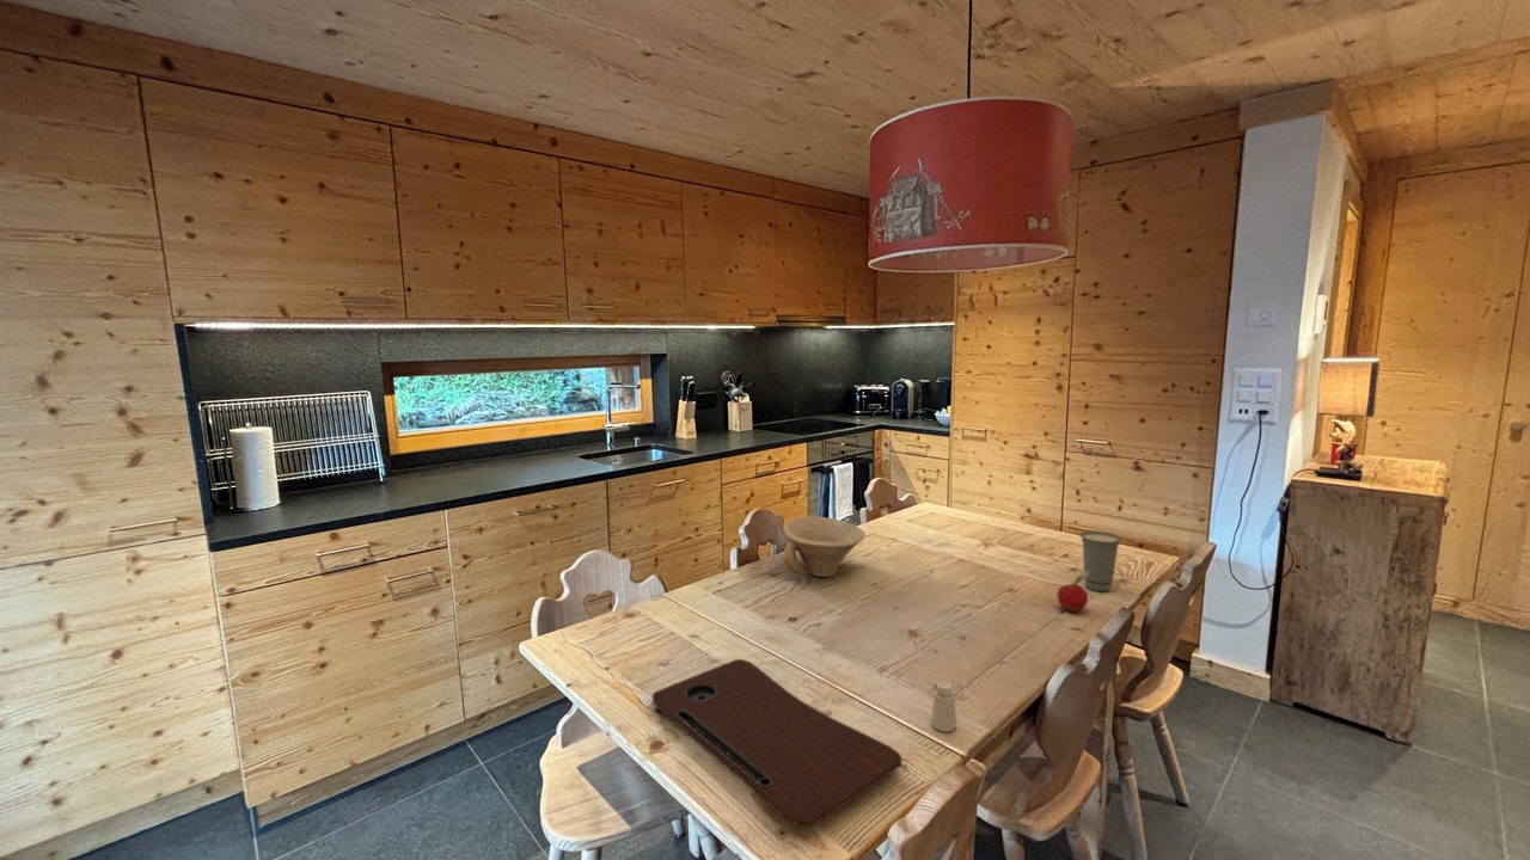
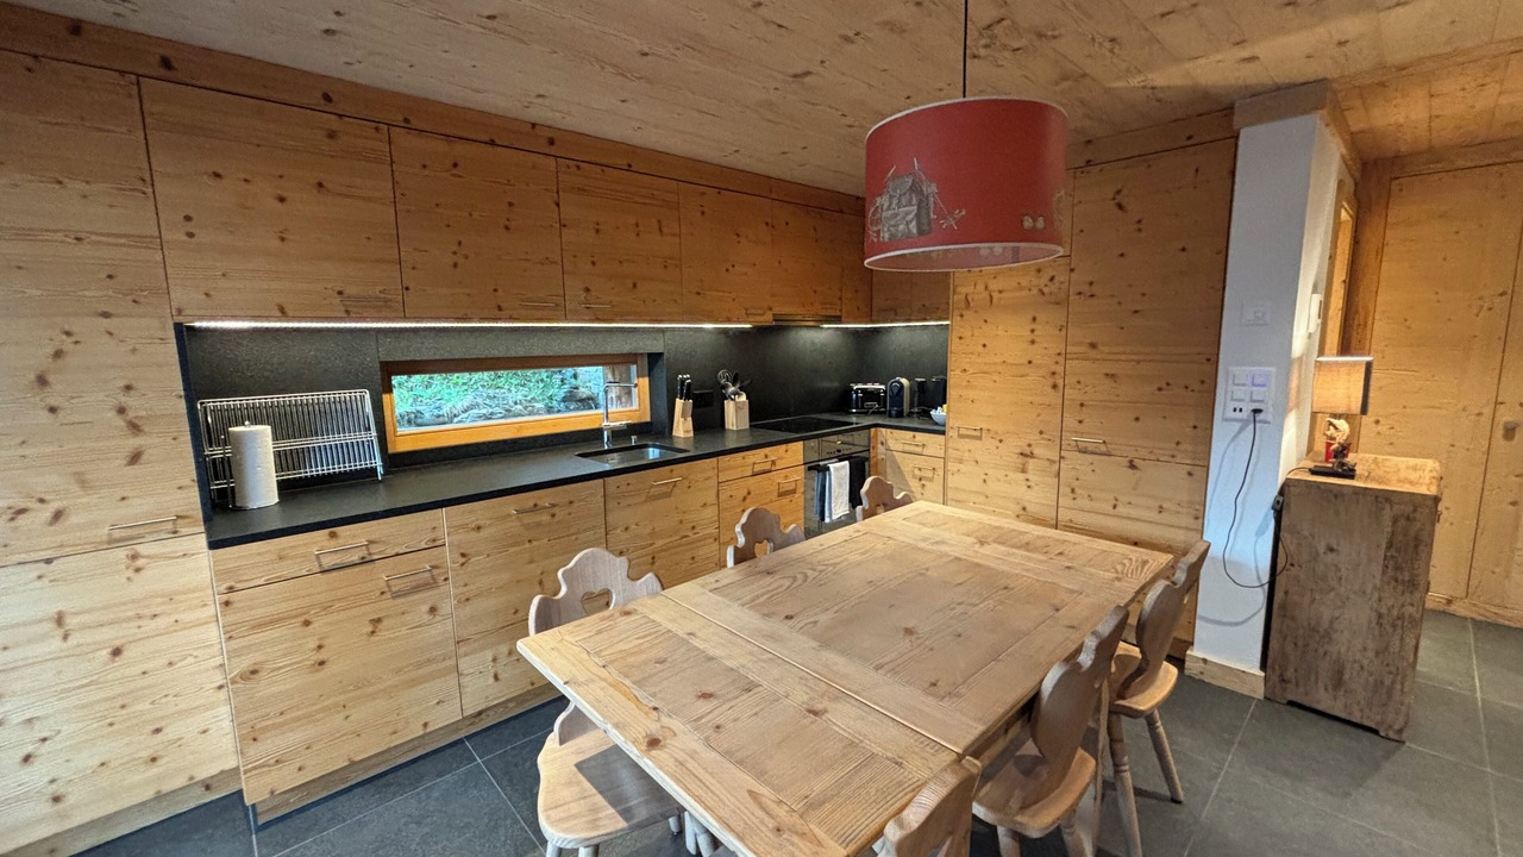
- cutting board (765, 729)
- cup (1098, 561)
- saltshaker (943, 704)
- fruit (1073, 590)
- bowl (824, 548)
